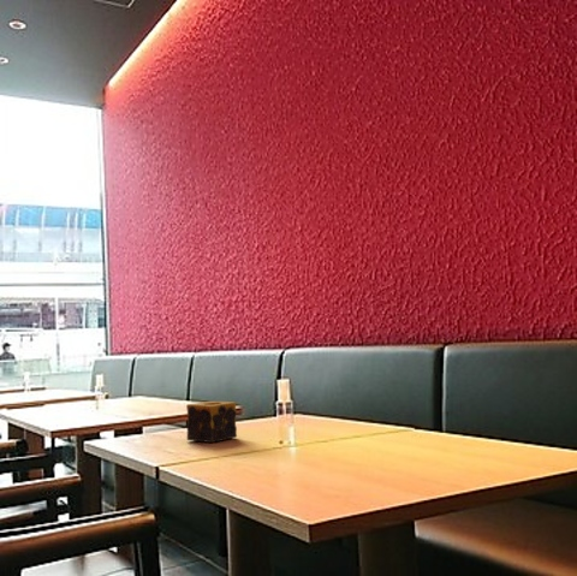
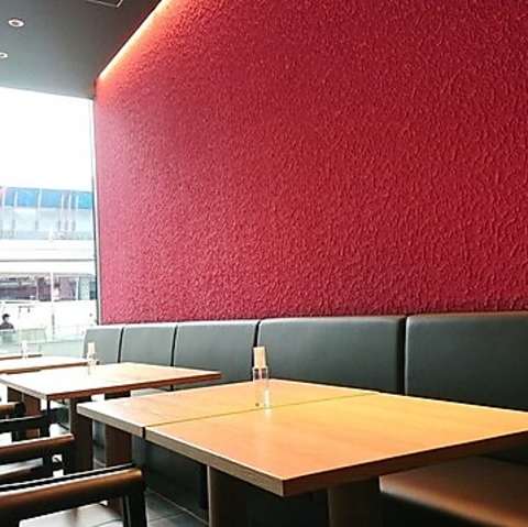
- candle (210, 421)
